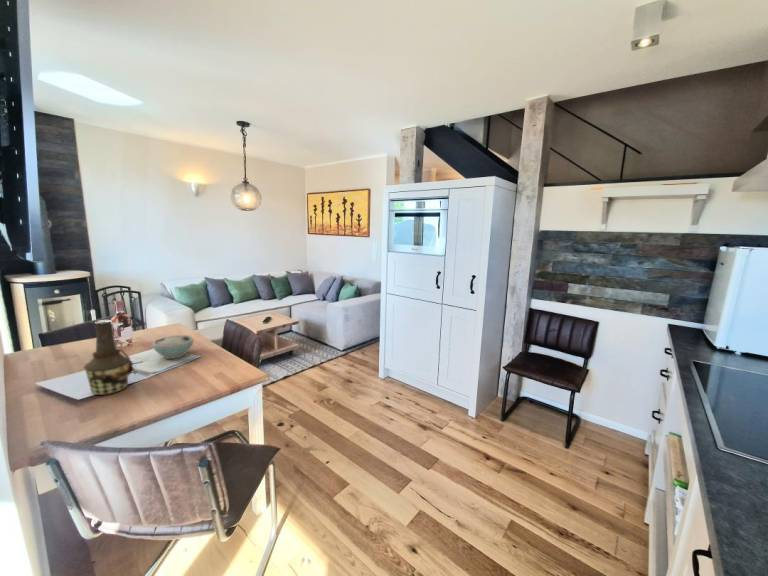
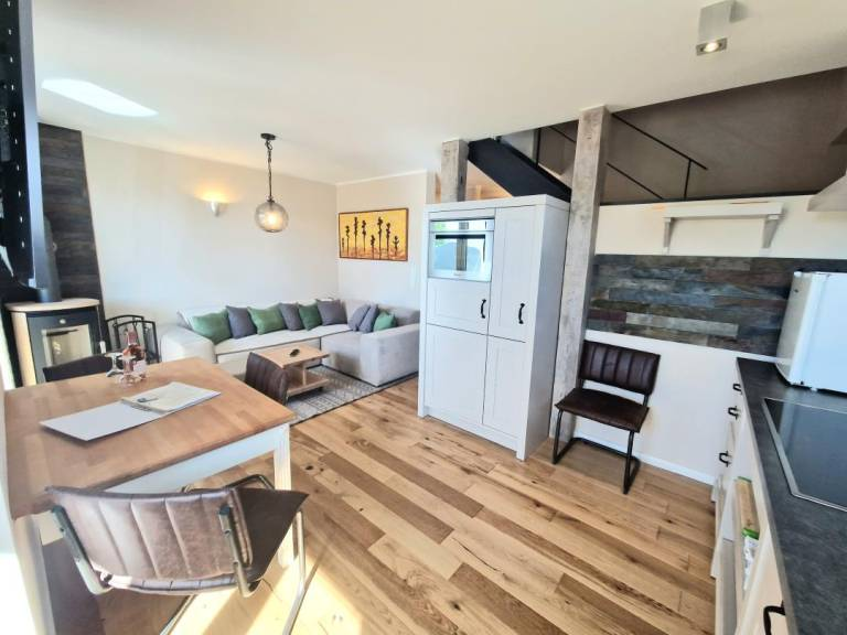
- bowl (173, 346)
- bottle (109, 356)
